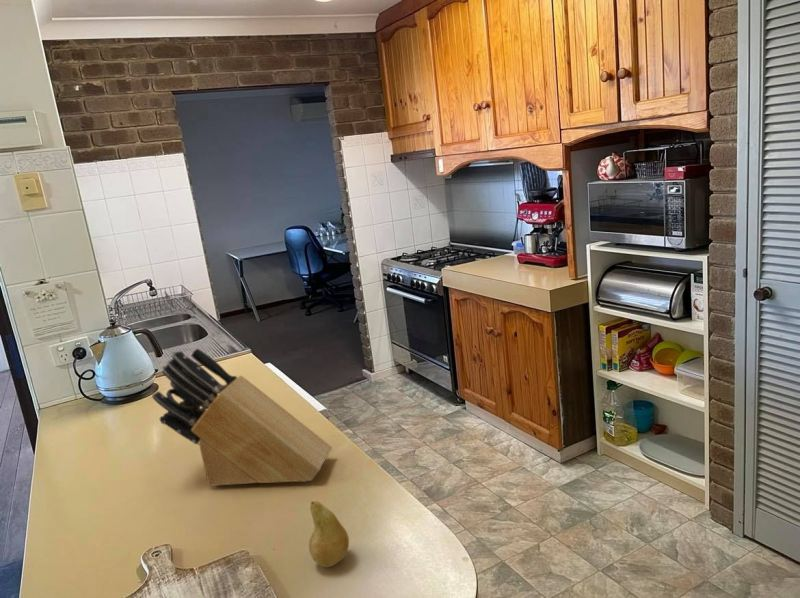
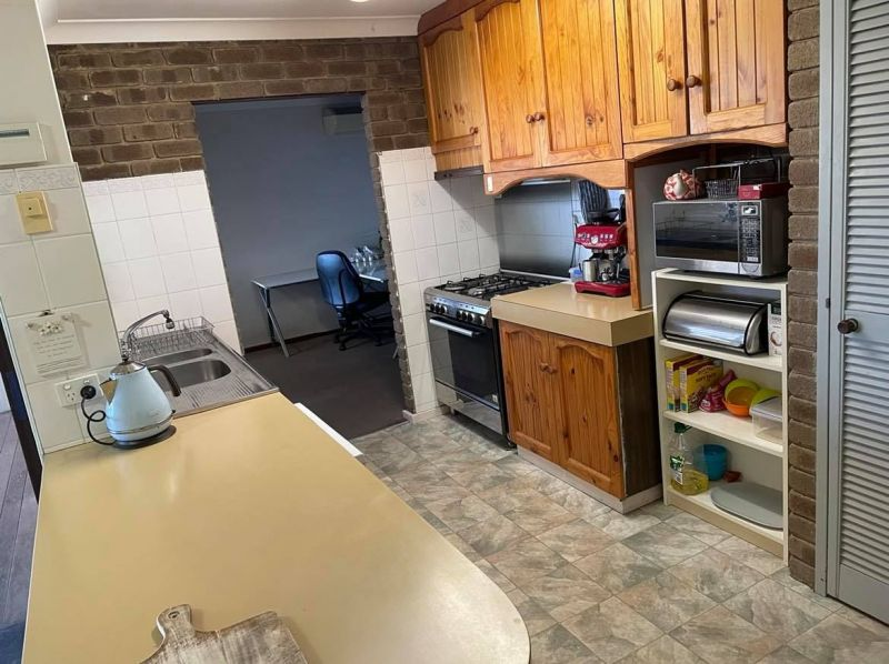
- fruit (327, 529)
- knife block (241, 410)
